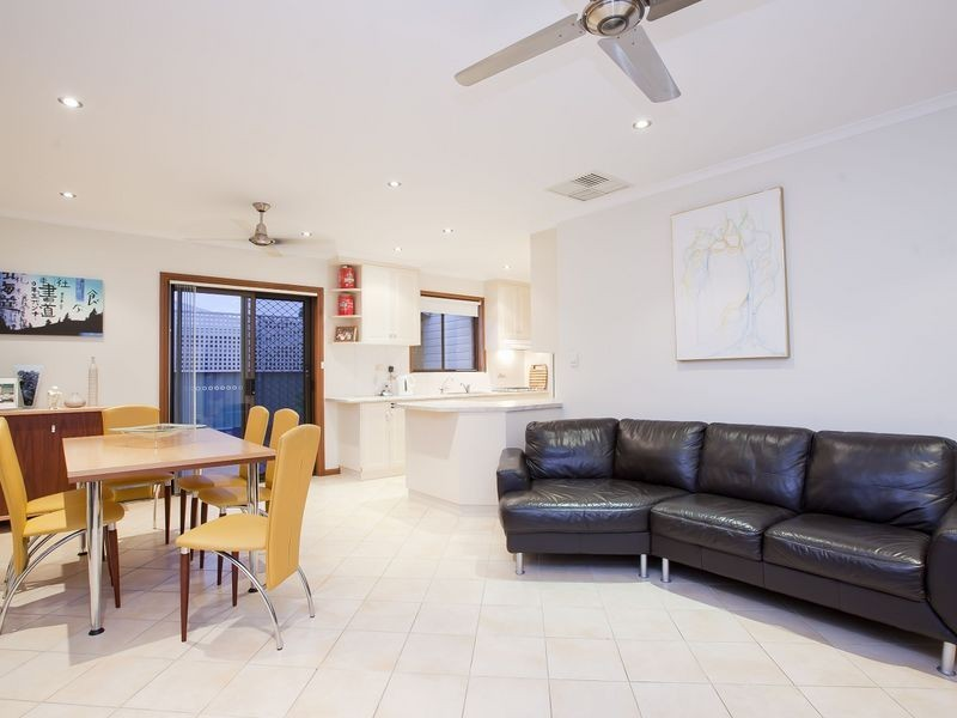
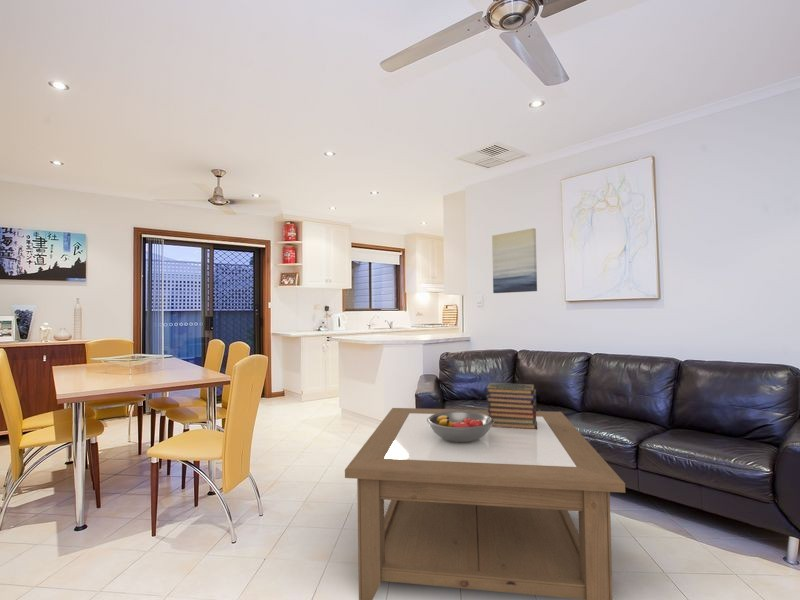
+ book stack (511, 404)
+ wall art (513, 262)
+ coffee table (476, 489)
+ fruit bowl (460, 425)
